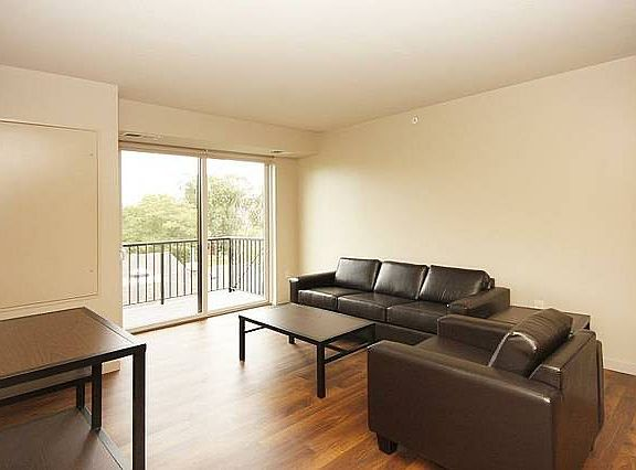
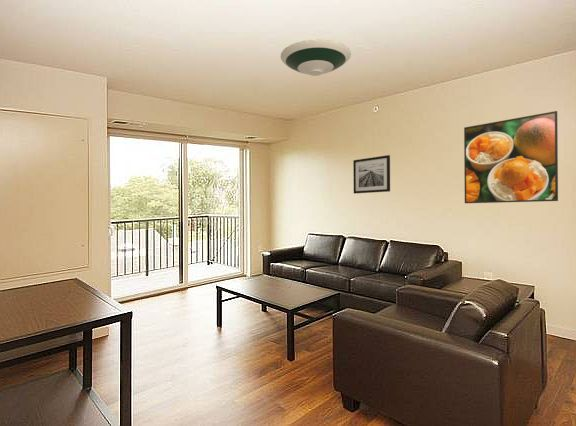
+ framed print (507, 161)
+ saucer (315, 64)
+ wall art (371, 175)
